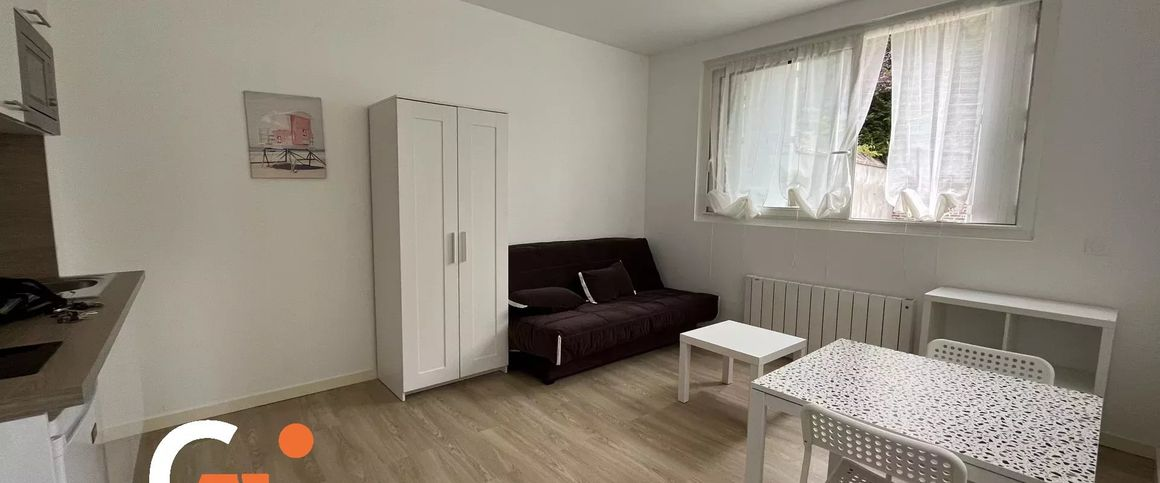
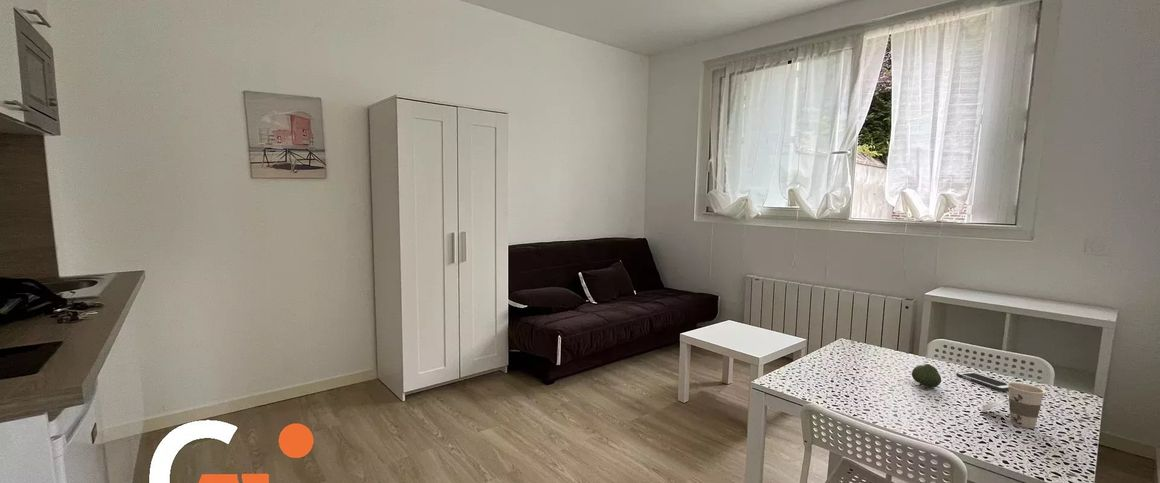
+ cup (1012, 402)
+ cell phone (985, 380)
+ fruit (926, 375)
